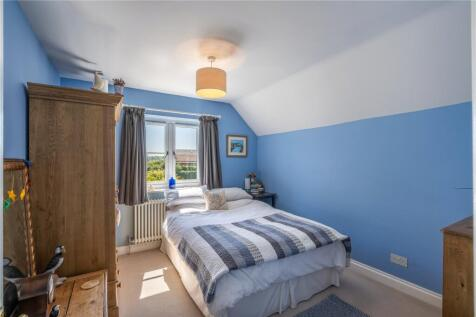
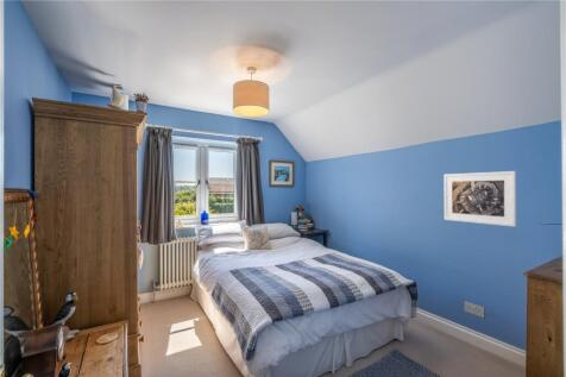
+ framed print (476, 197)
